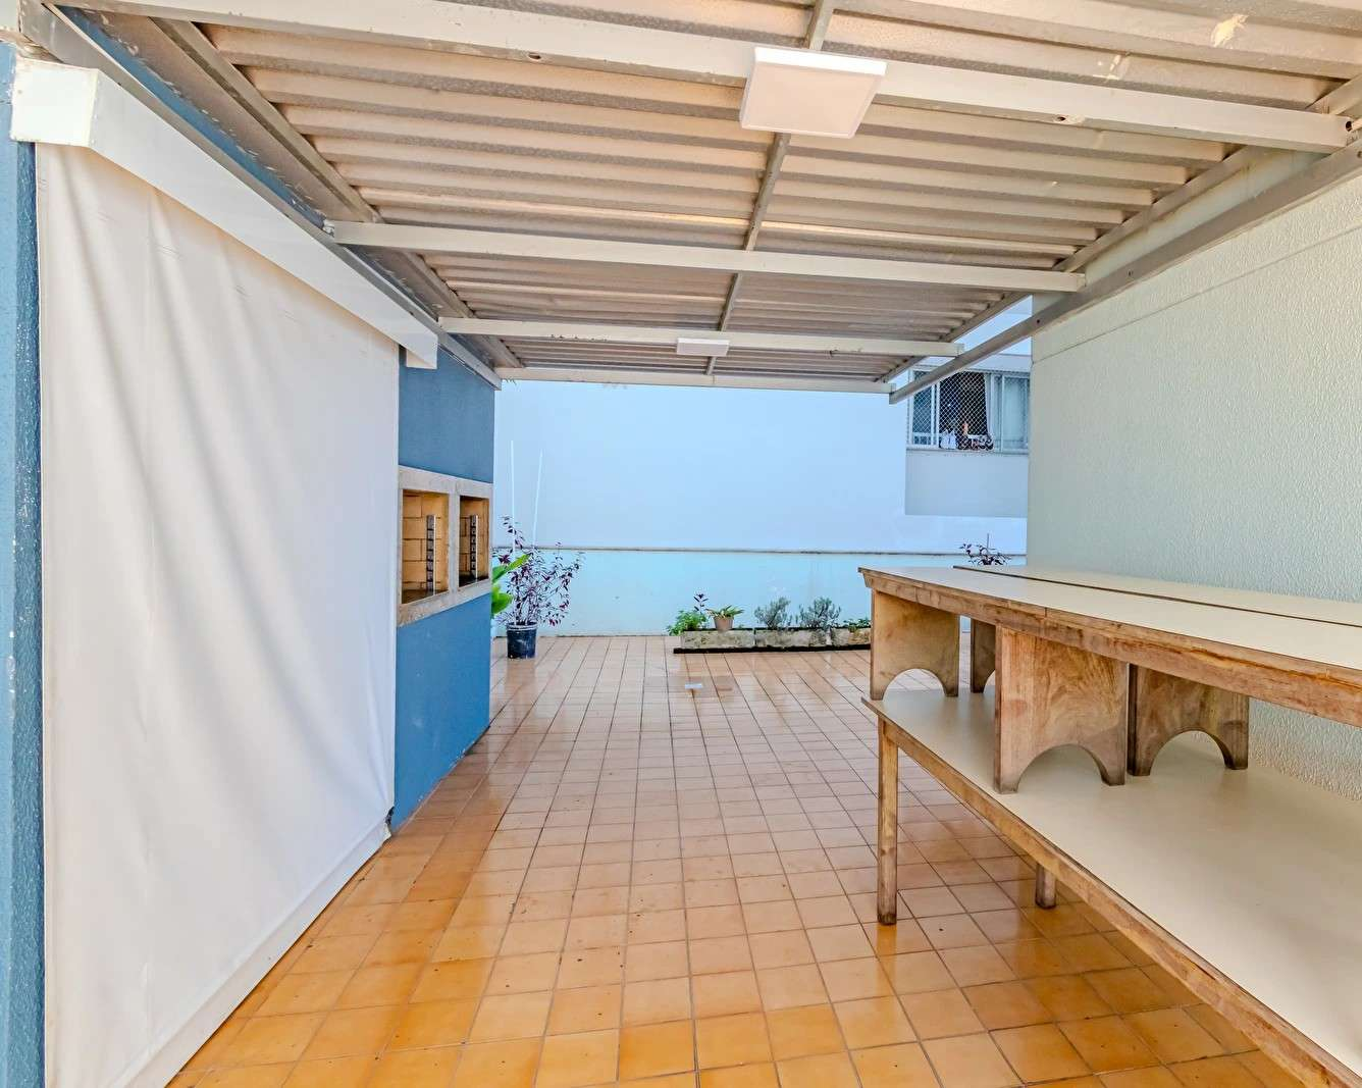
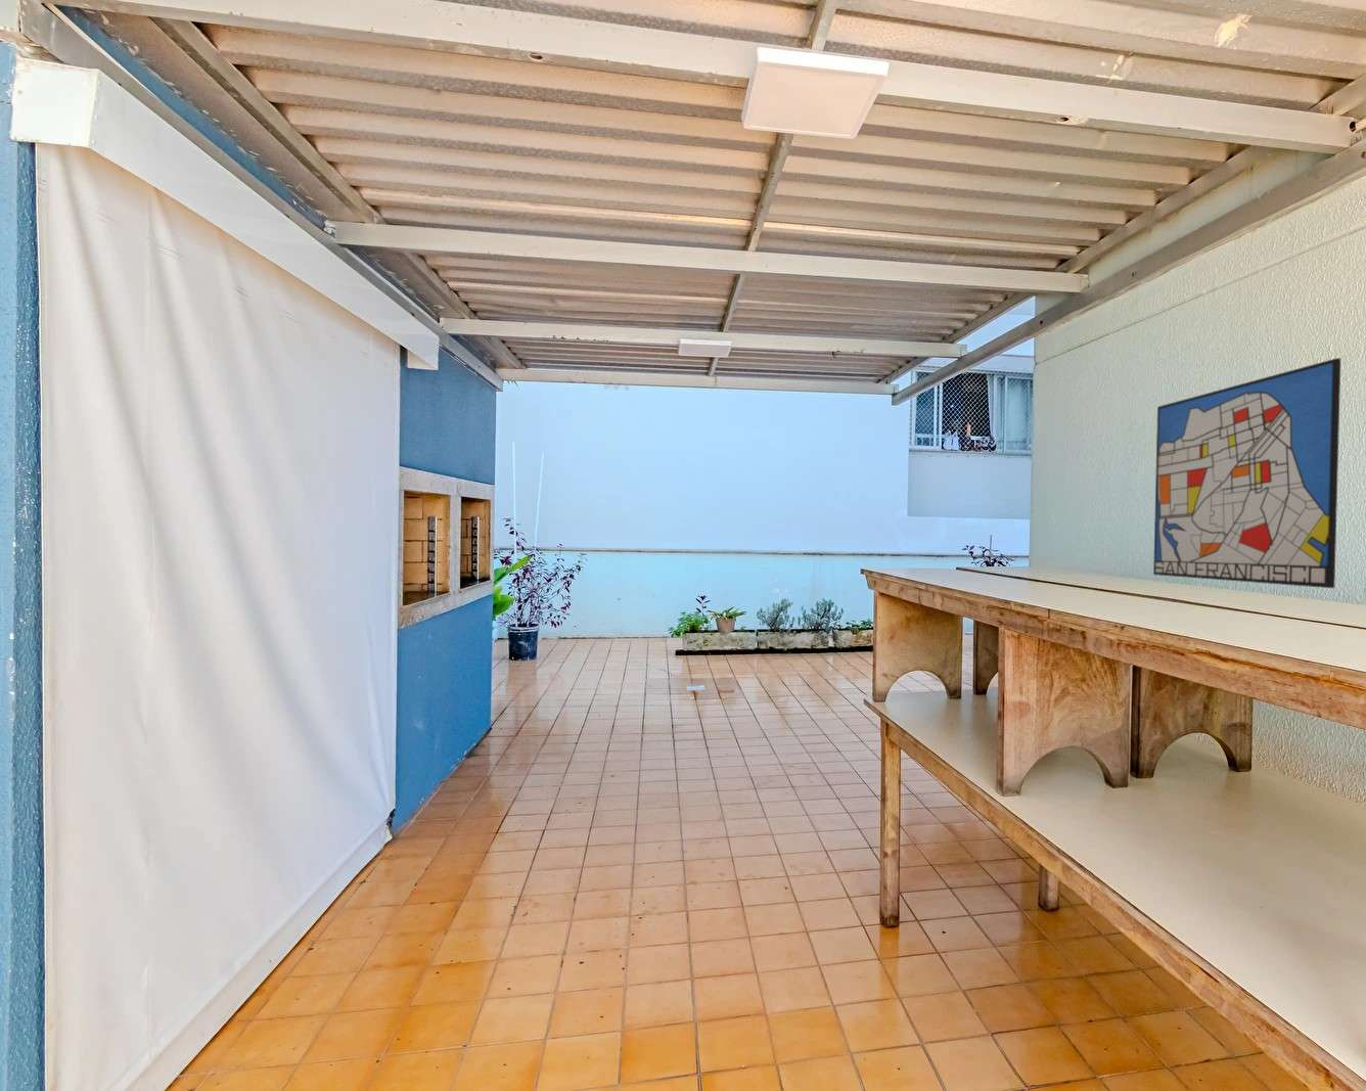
+ wall art (1232, 483)
